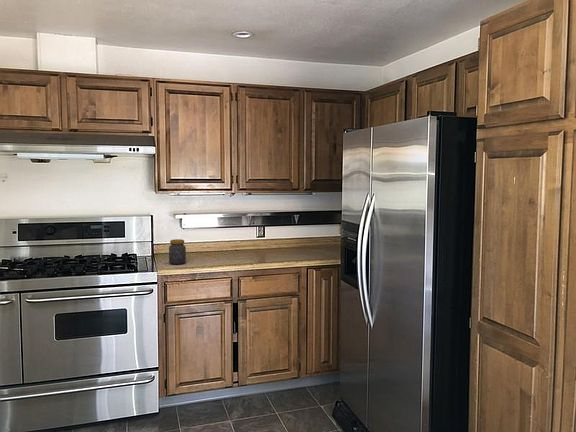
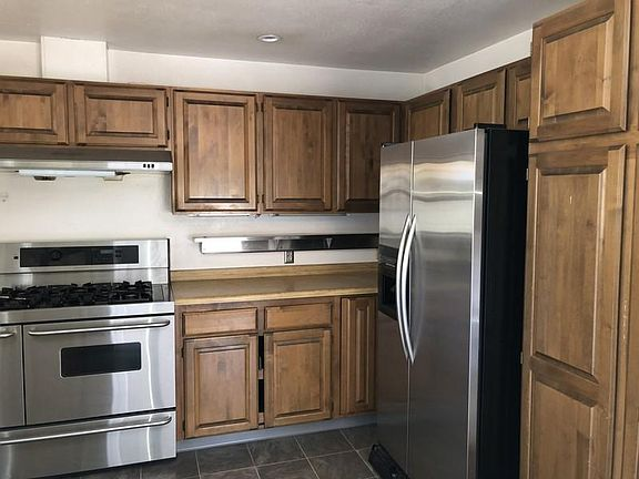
- jar (177, 251)
